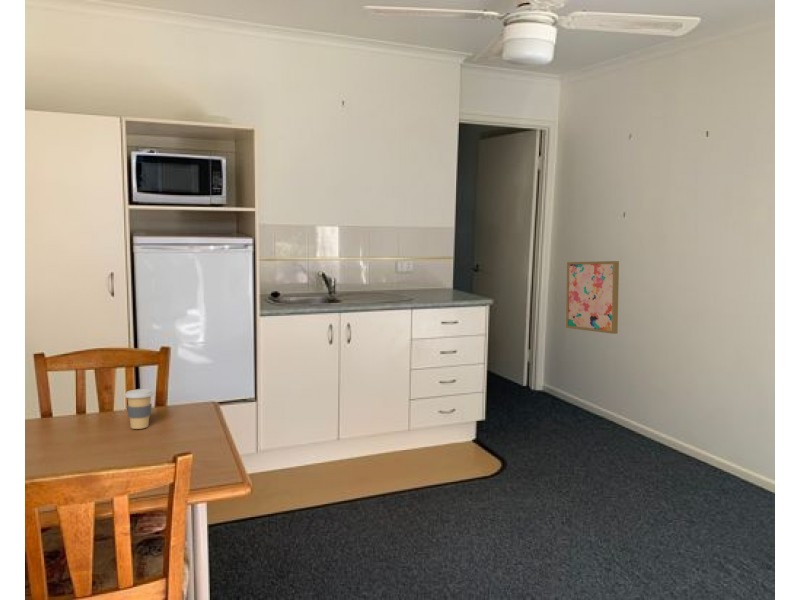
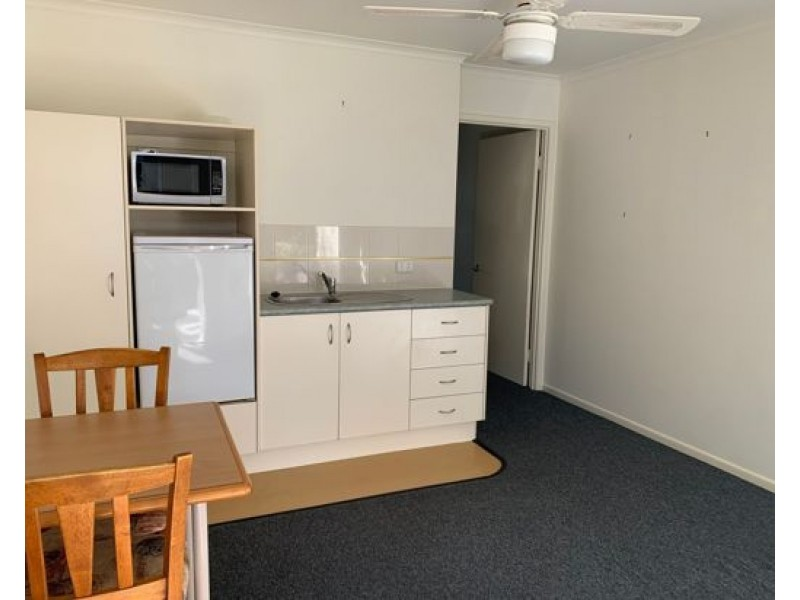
- coffee cup (139, 409)
- wall art (591, 296)
